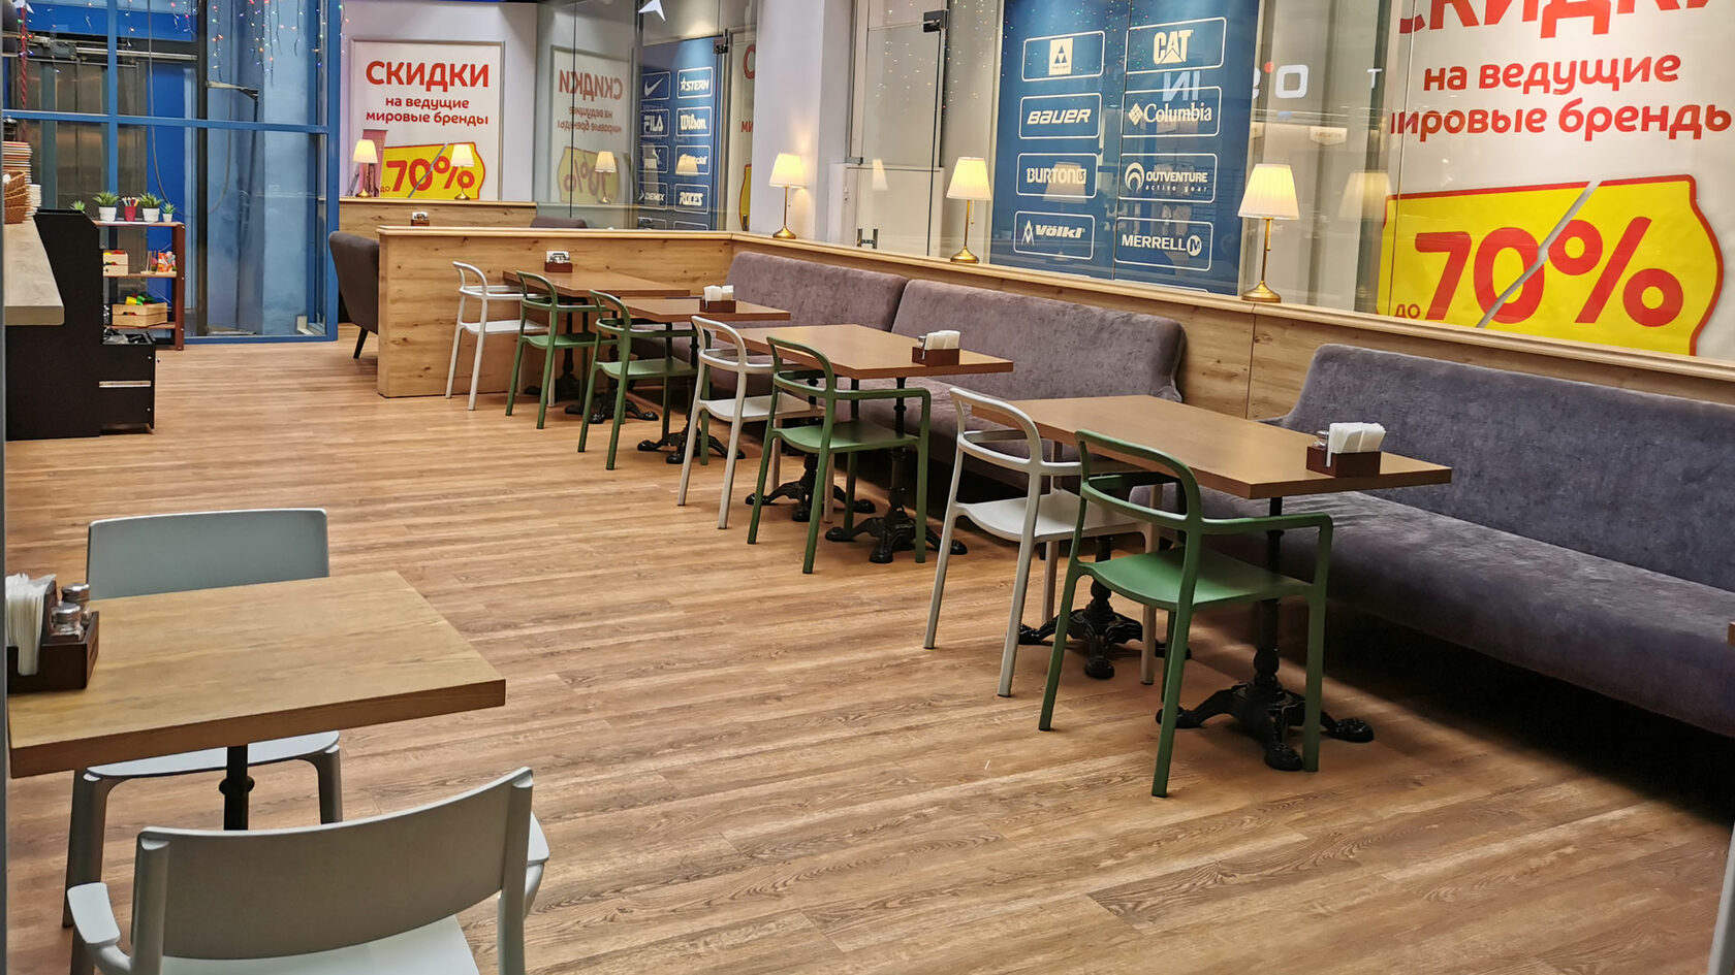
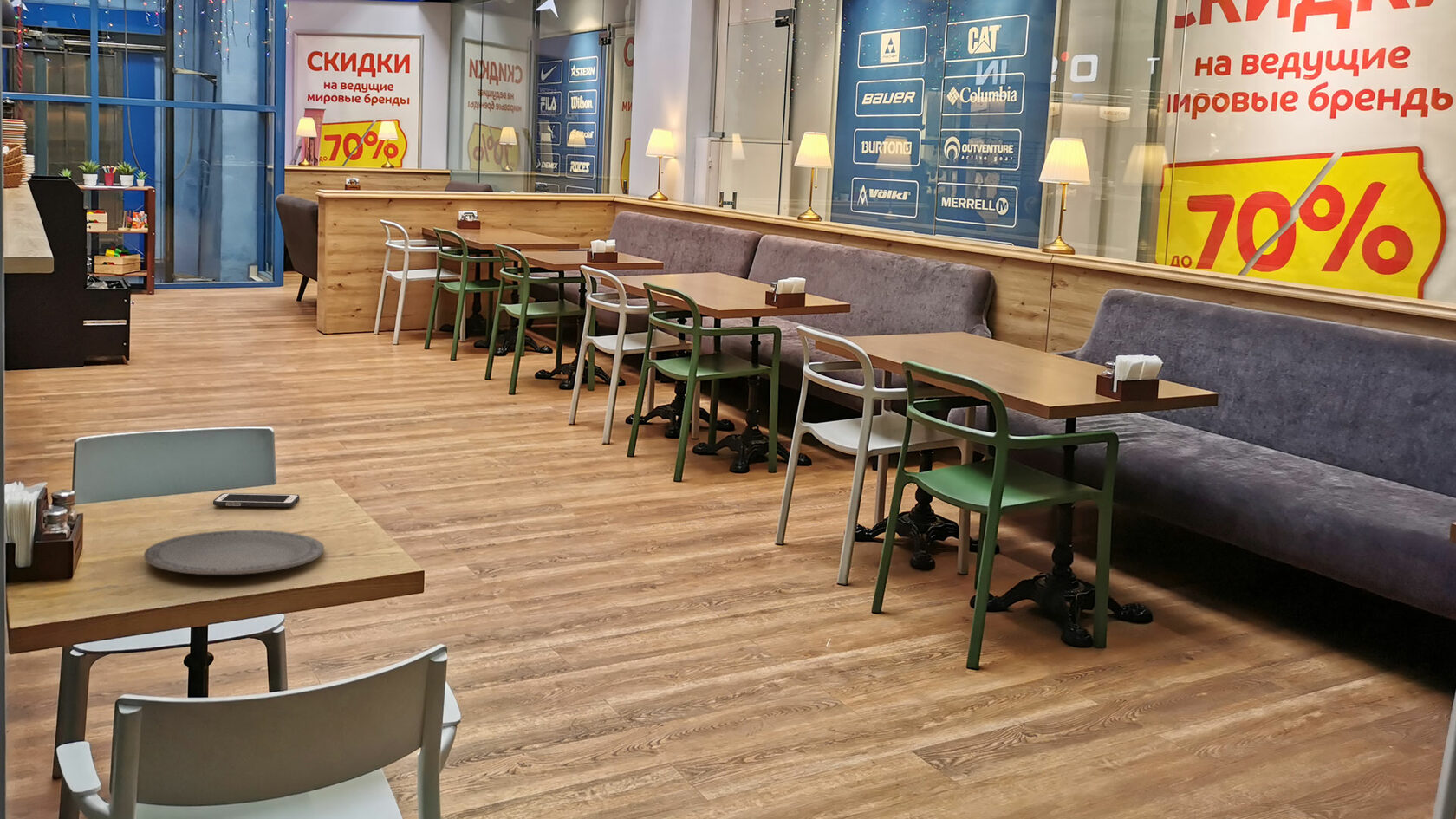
+ cell phone (257, 500)
+ plate (236, 554)
